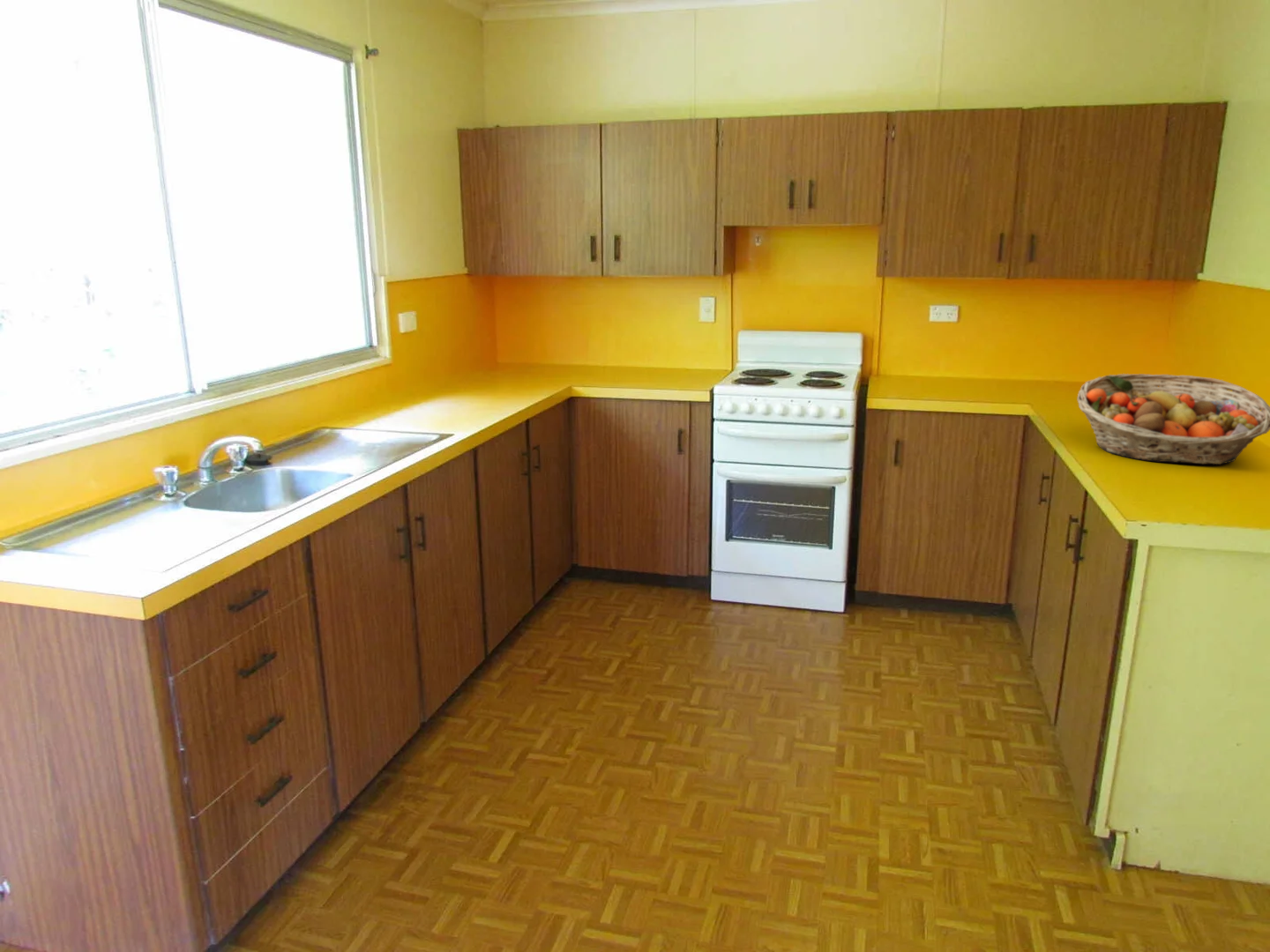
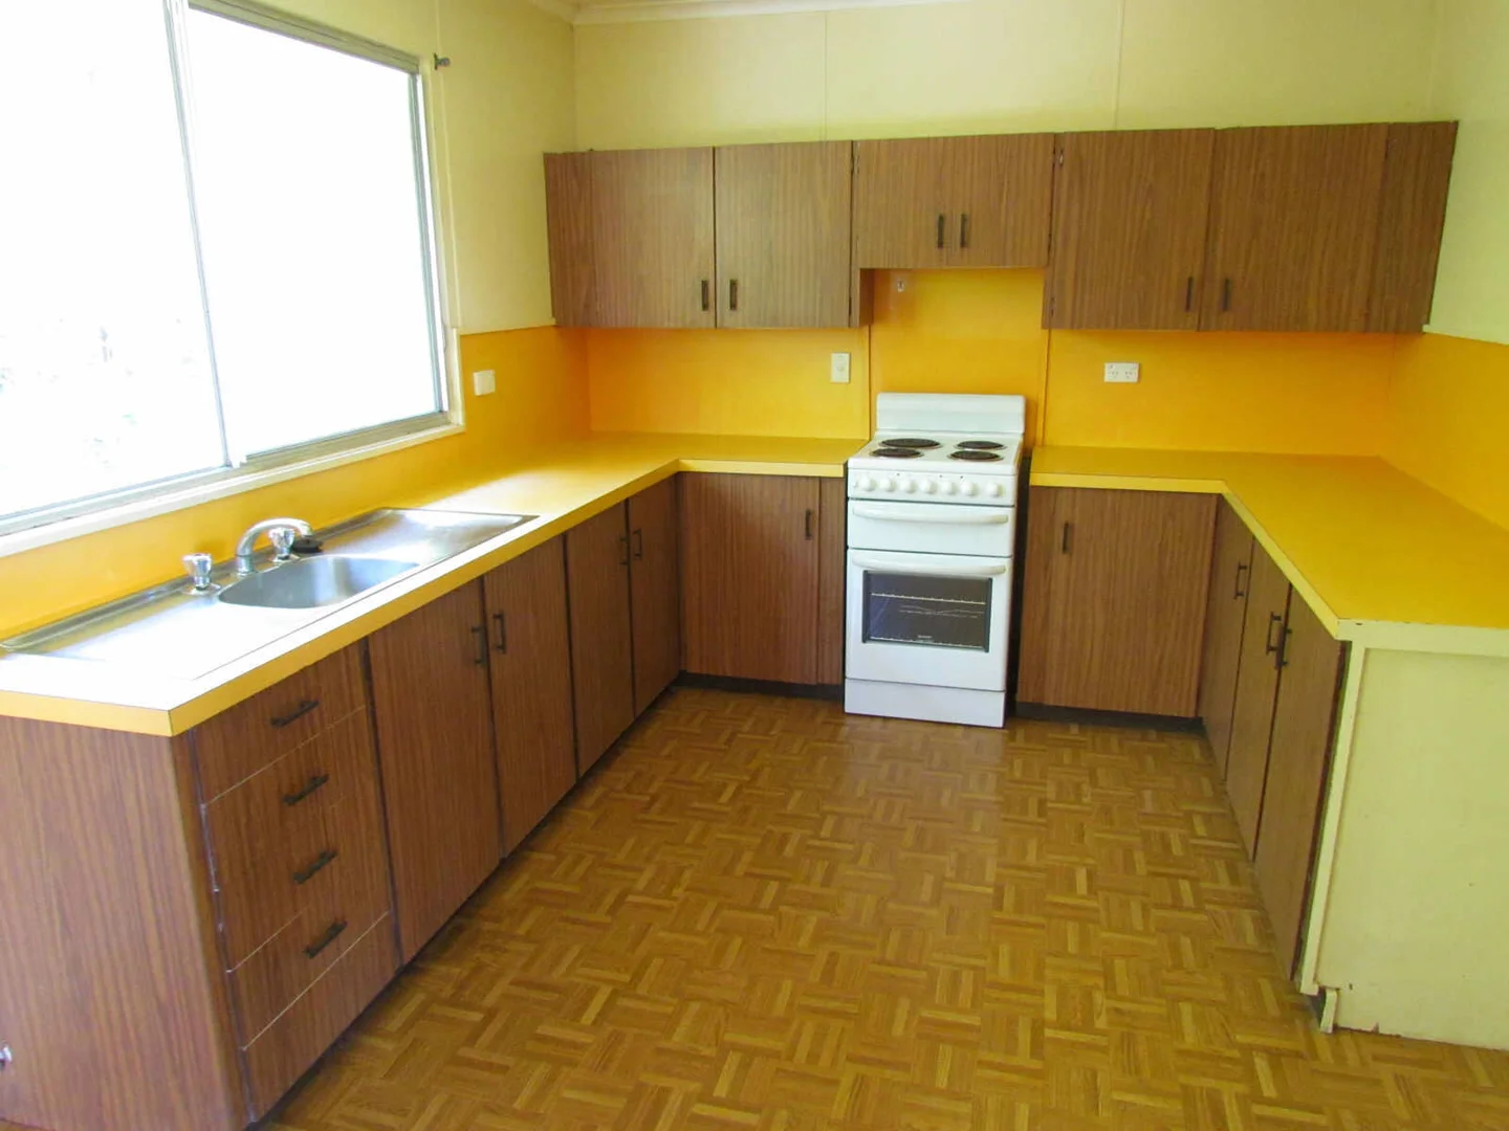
- fruit basket (1169, 417)
